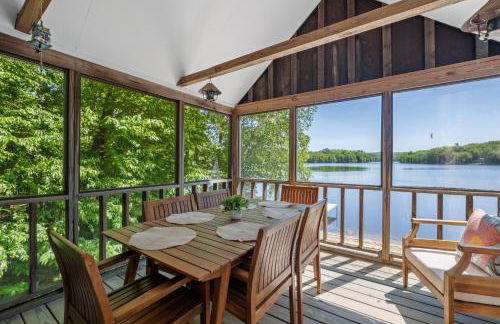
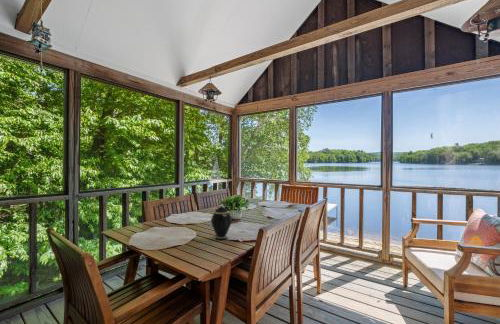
+ teapot (221, 221)
